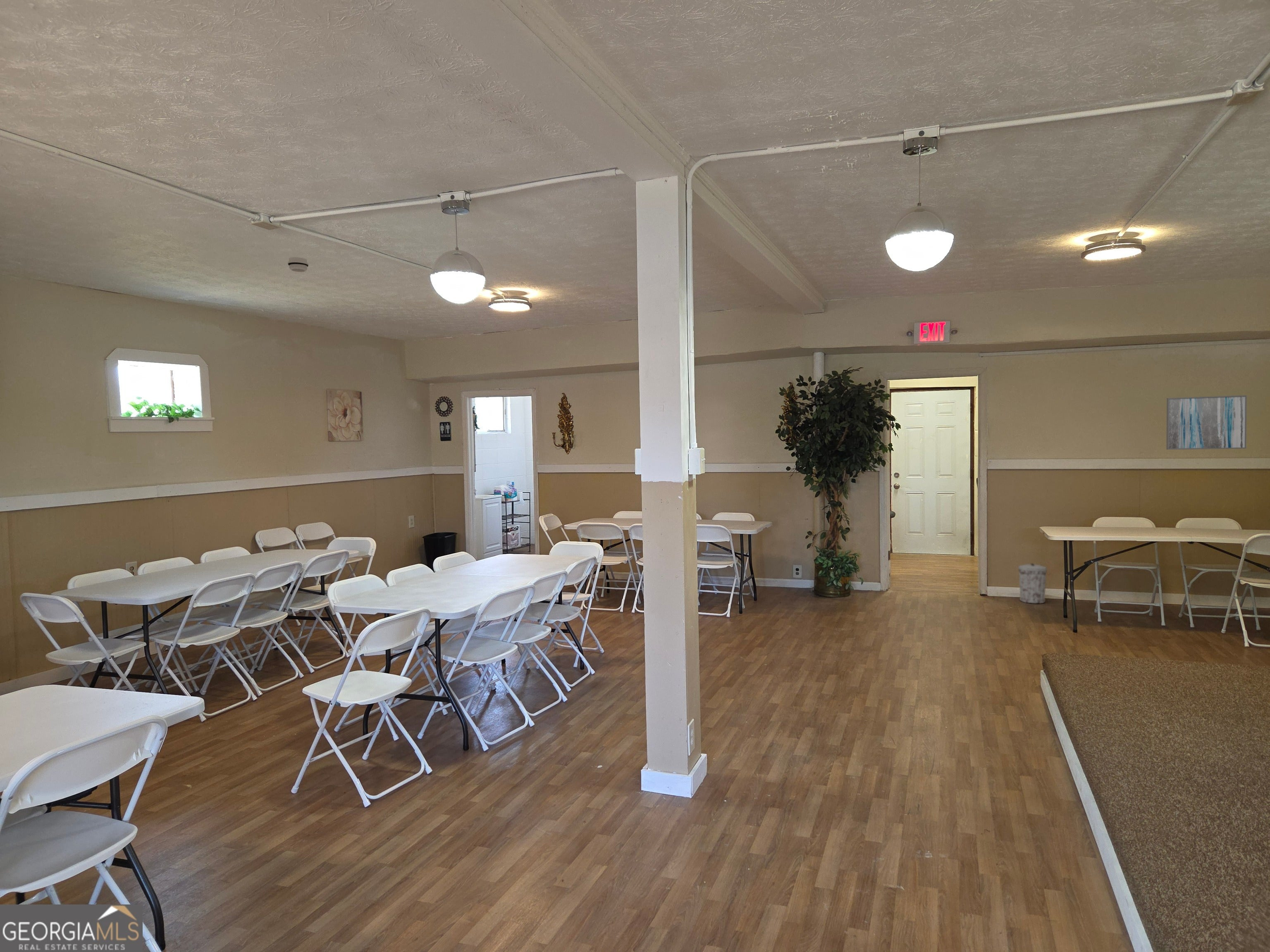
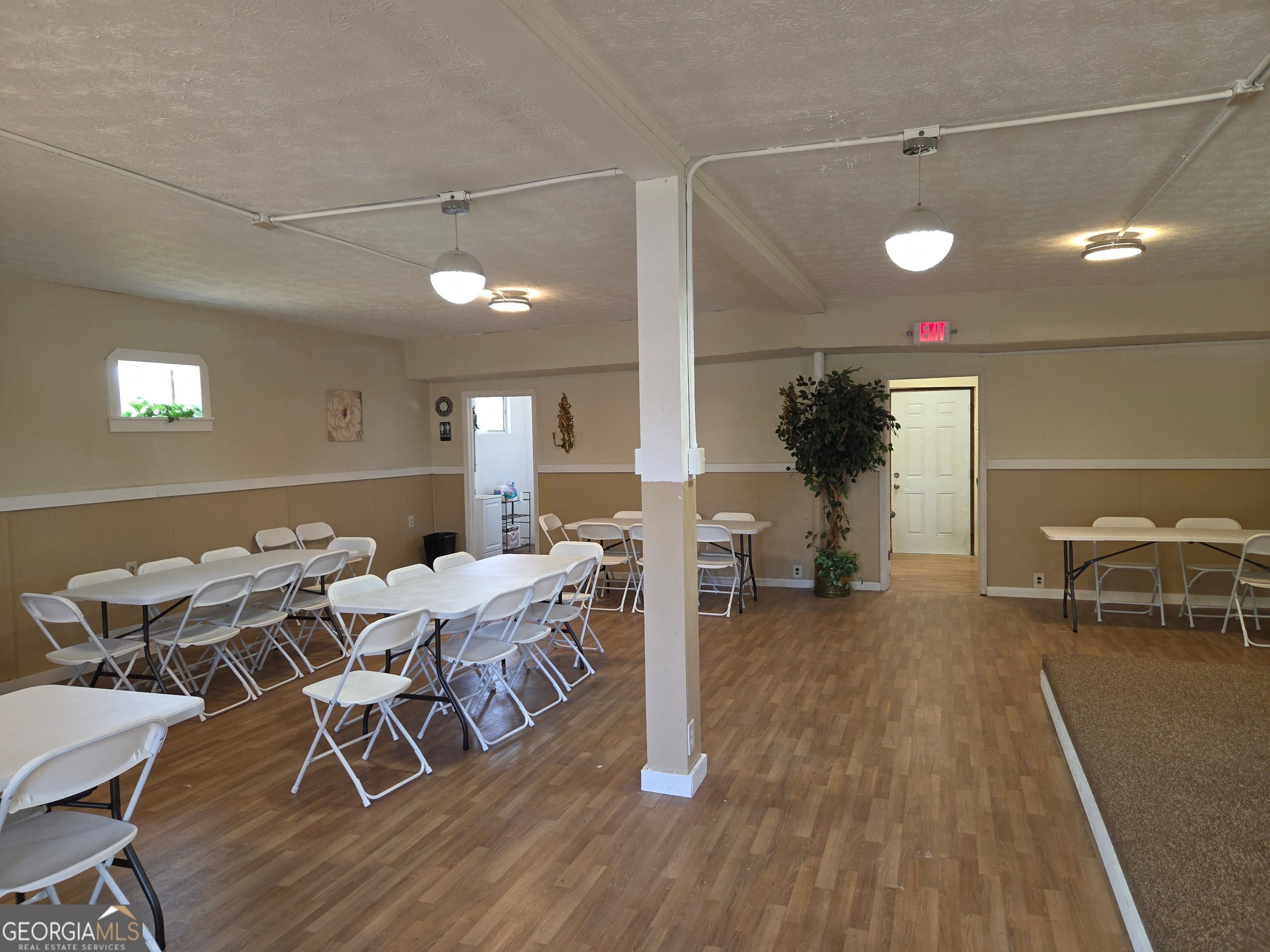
- smoke detector (298, 264)
- trash can (1032, 583)
- wall art (1206, 423)
